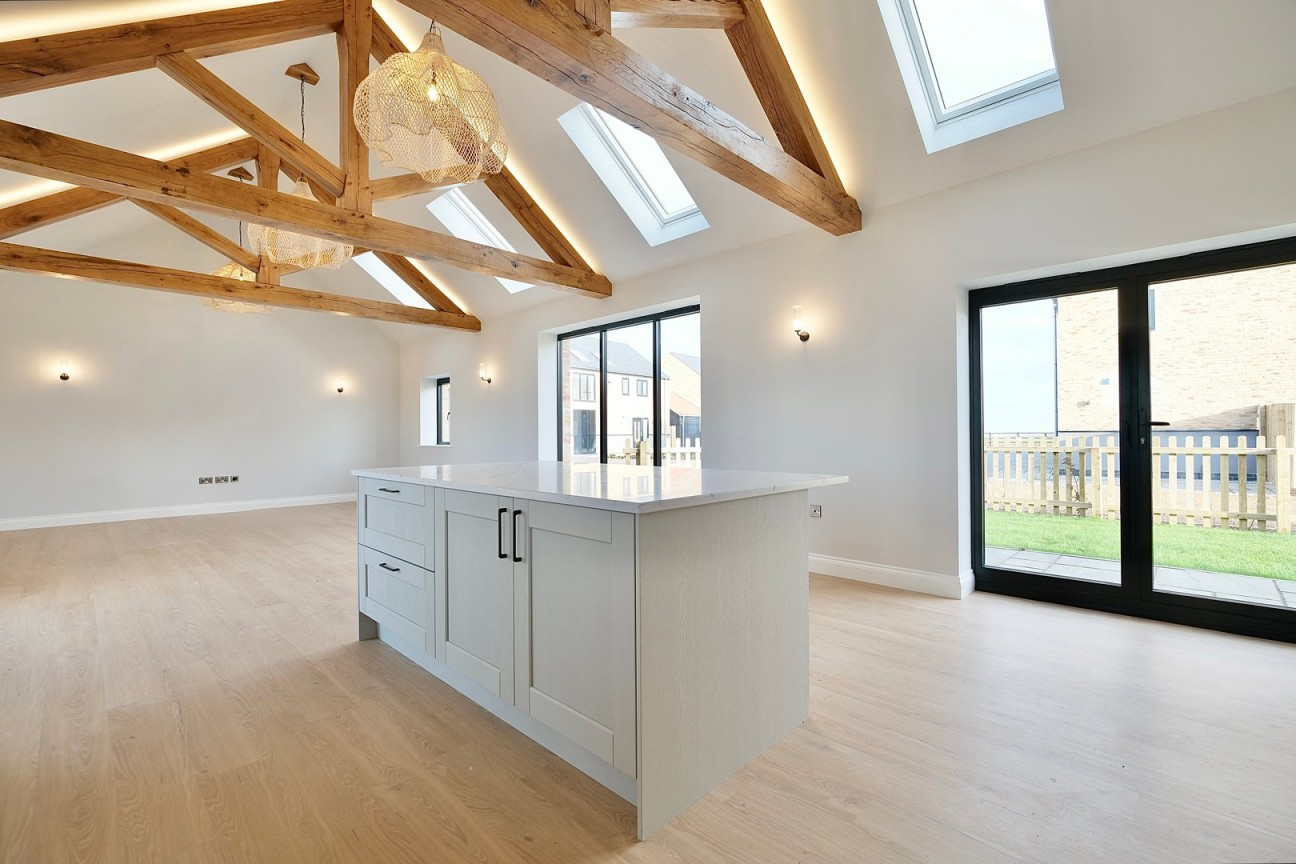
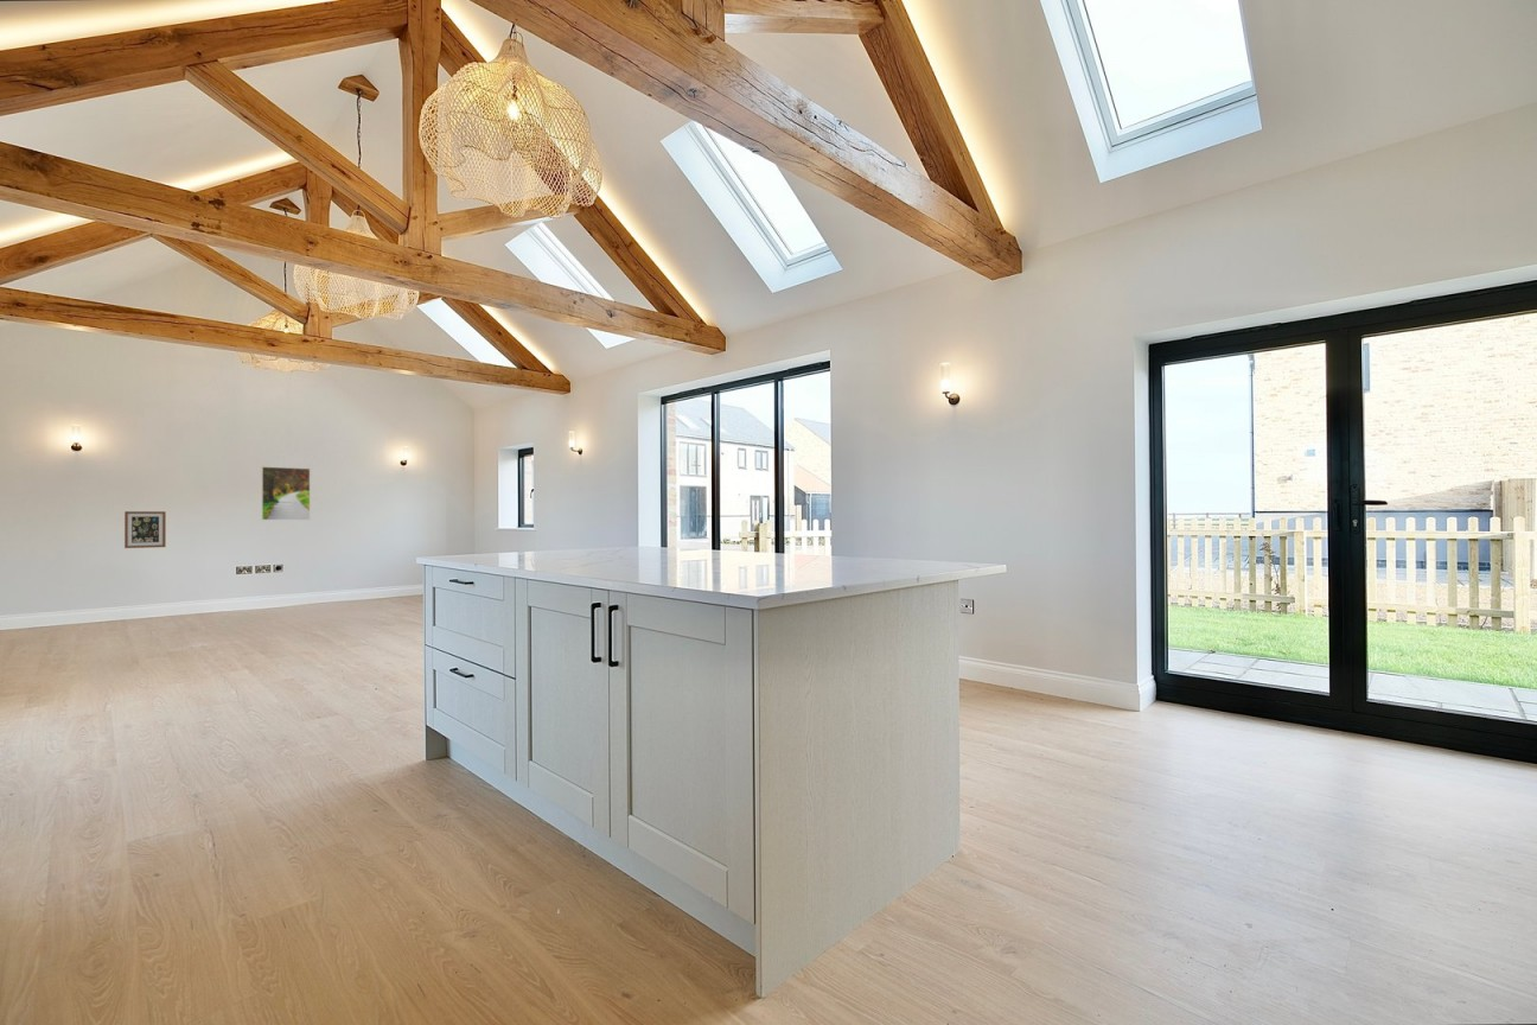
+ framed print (286, 494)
+ wall art (145, 529)
